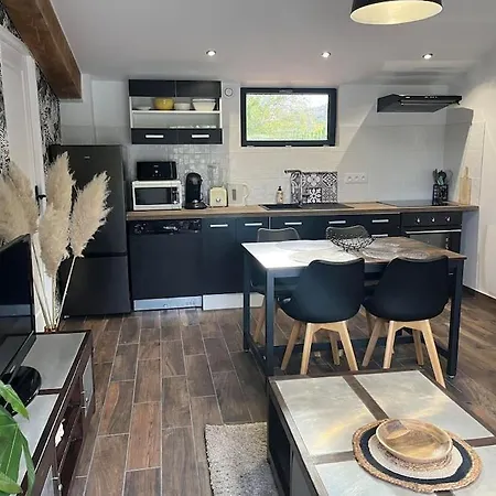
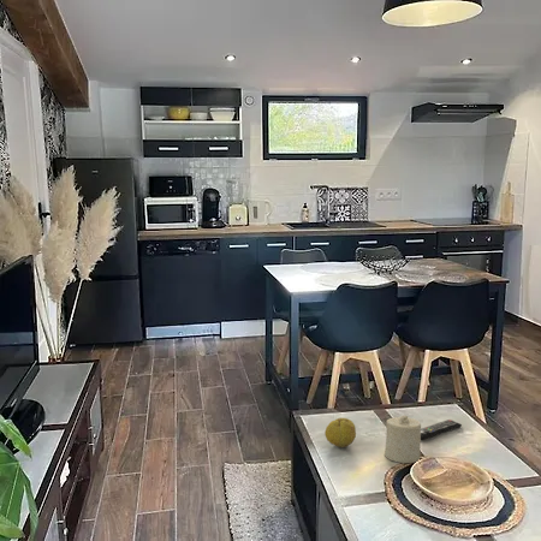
+ candle (403, 435)
+ fruit (340, 433)
+ remote control (438, 429)
